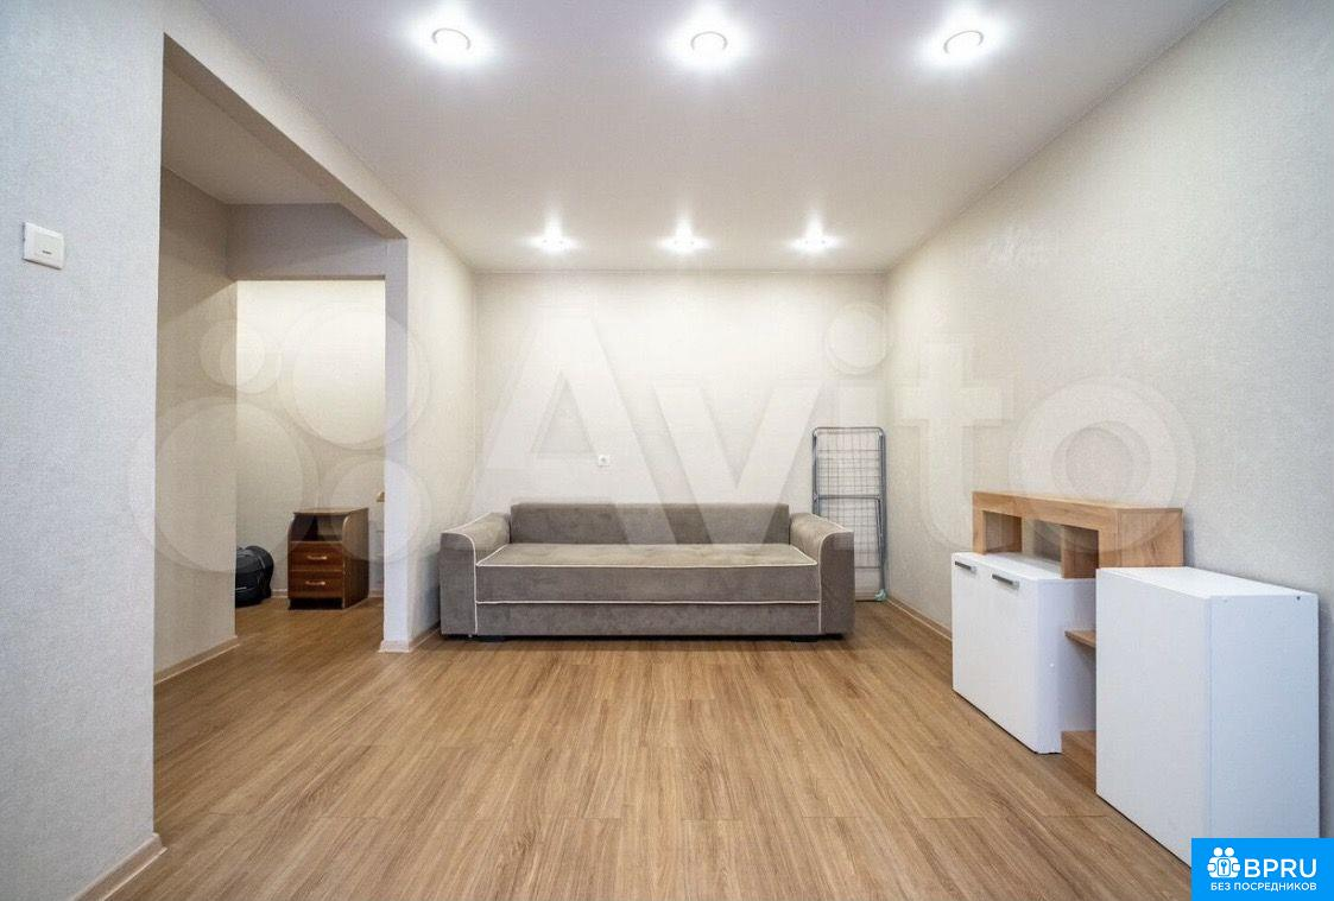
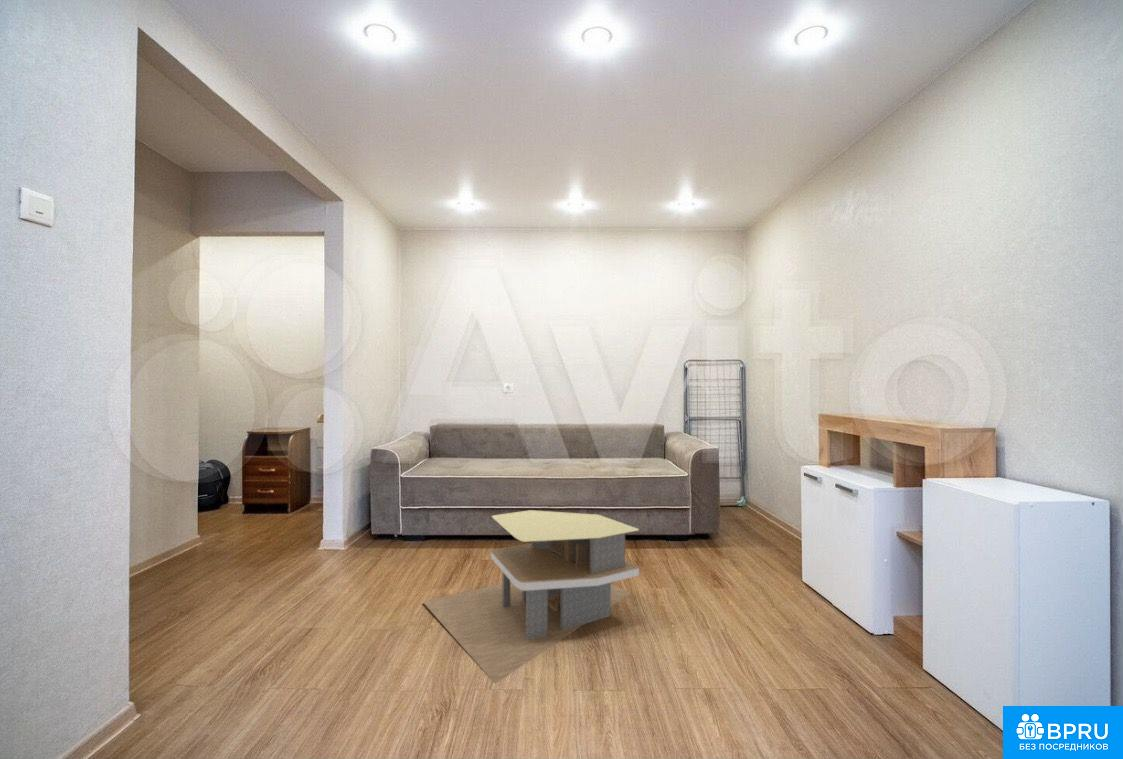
+ coffee table (555, 569)
